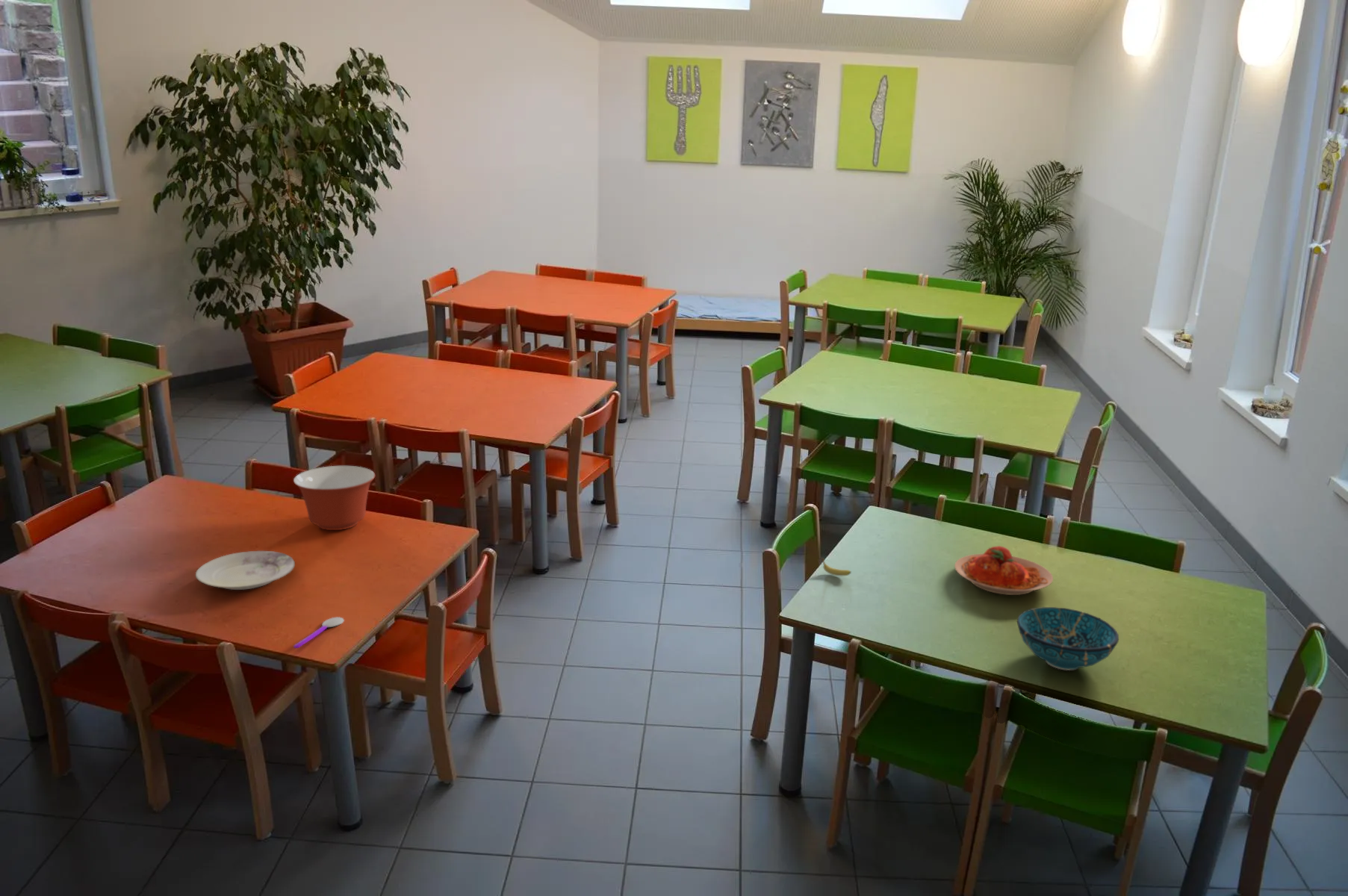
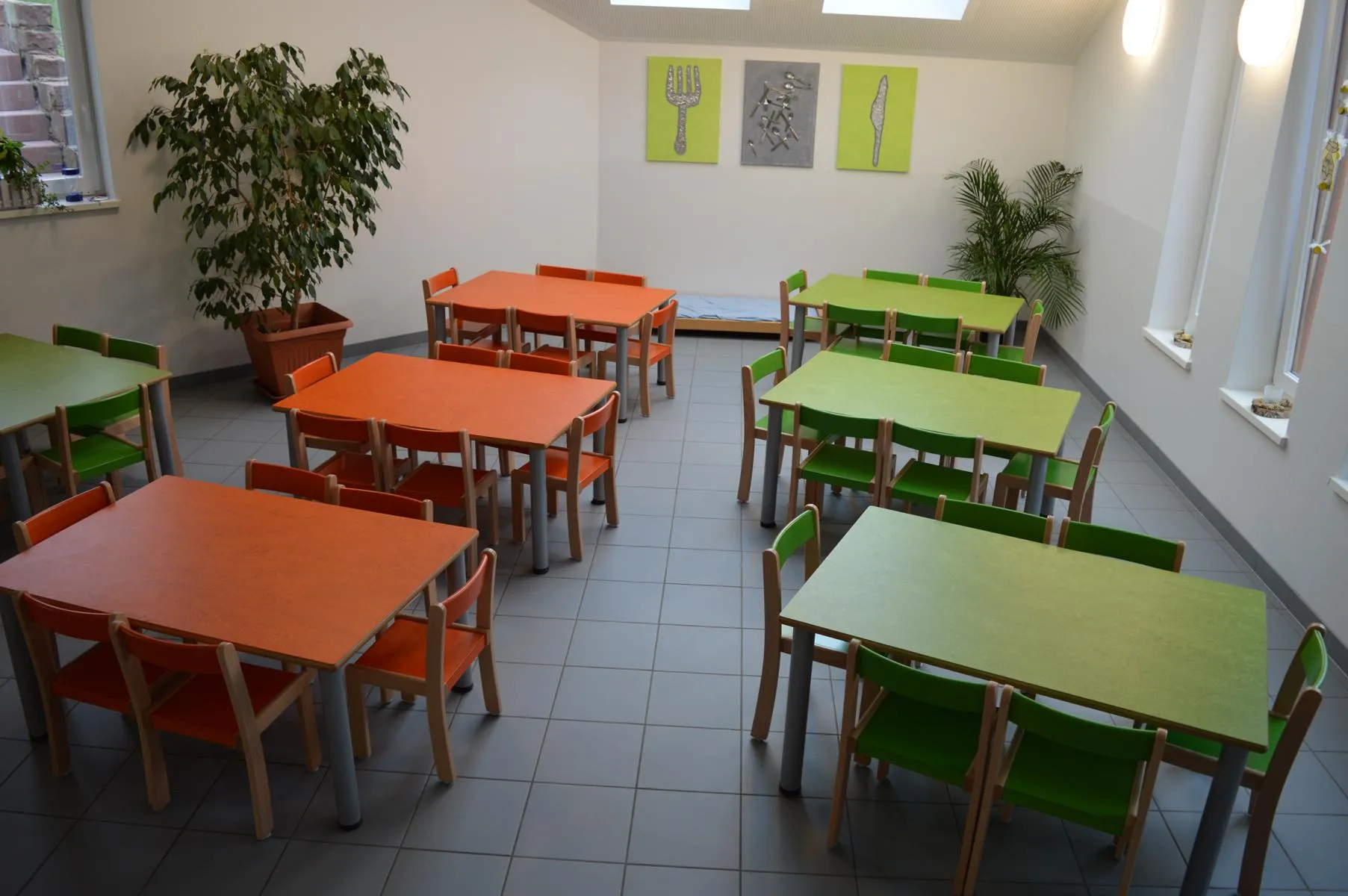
- decorative bowl (1065, 644)
- mixing bowl (336, 500)
- banana (835, 568)
- plate (246, 573)
- spoon (320, 630)
- plate (1004, 566)
